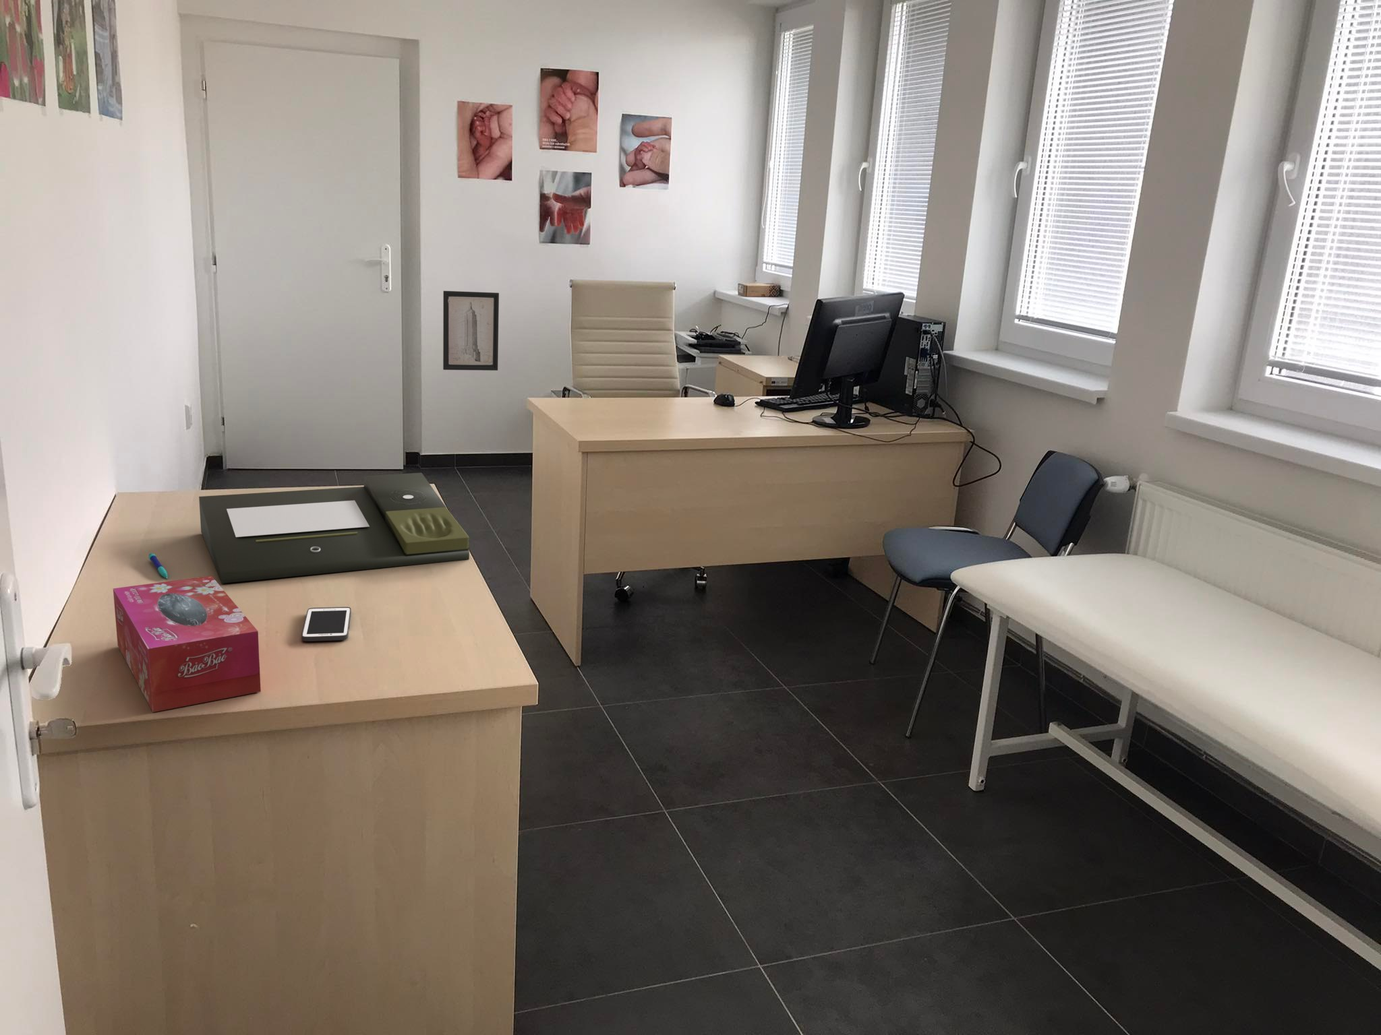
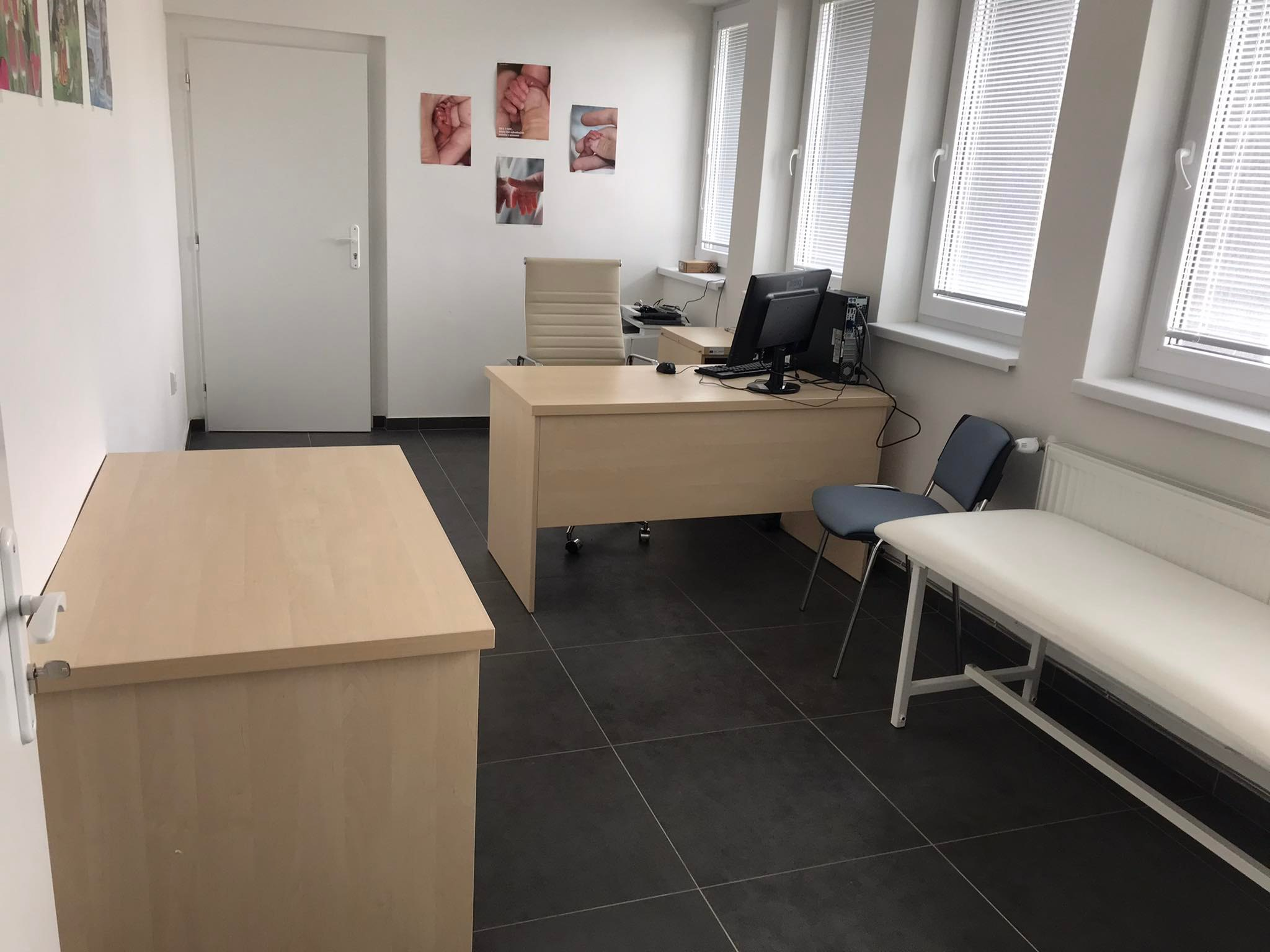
- document tray (333, 522)
- pen (158, 565)
- wall art (471, 331)
- tissue box (184, 638)
- cell phone (327, 623)
